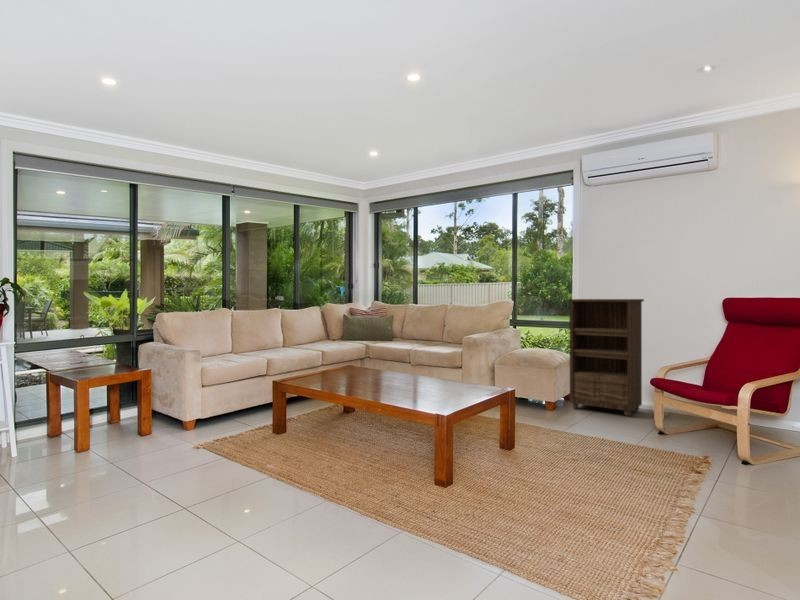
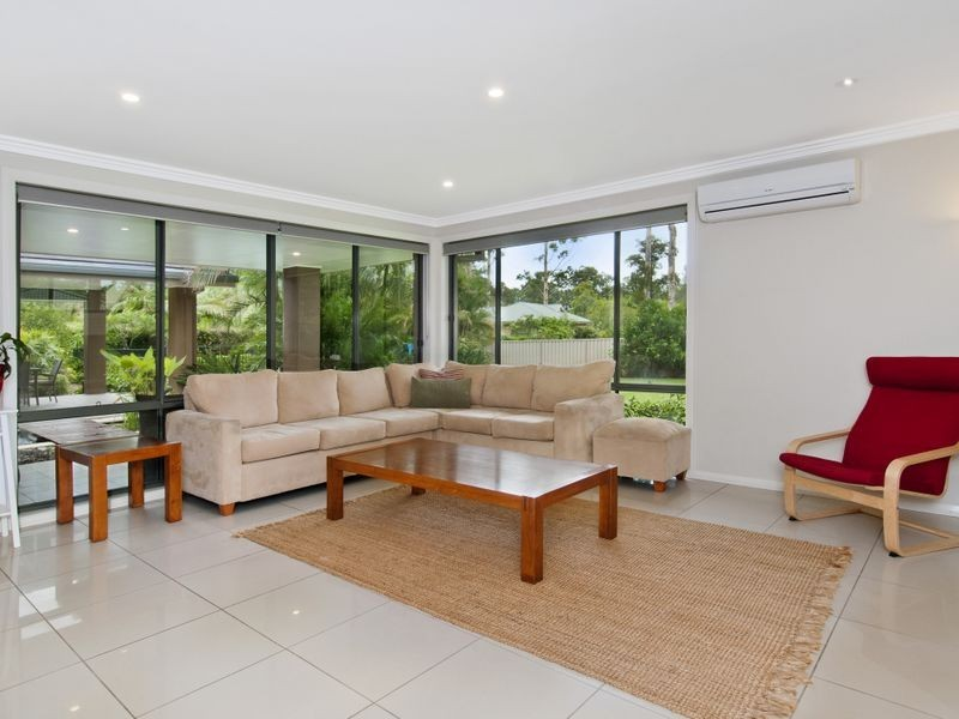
- bookshelf (605, 354)
